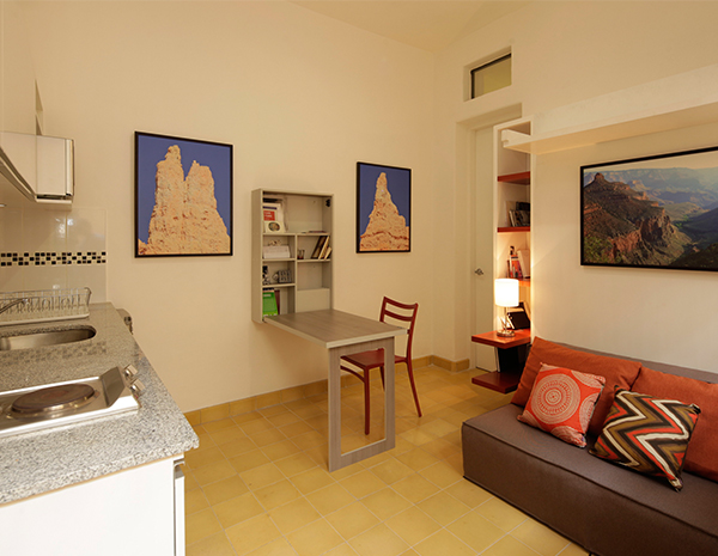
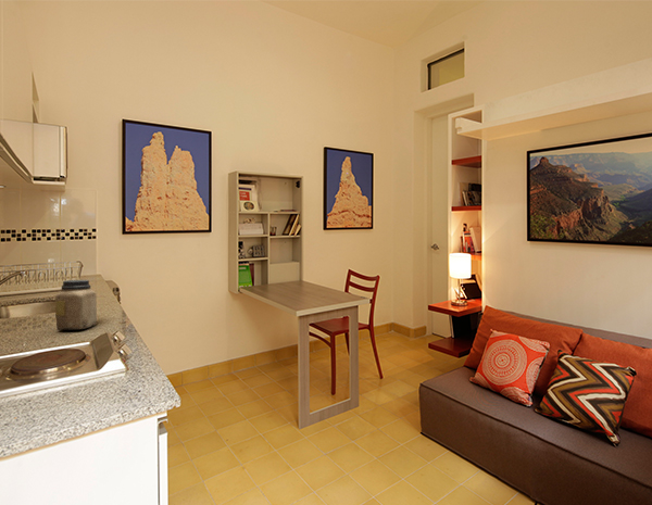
+ jar (76, 304)
